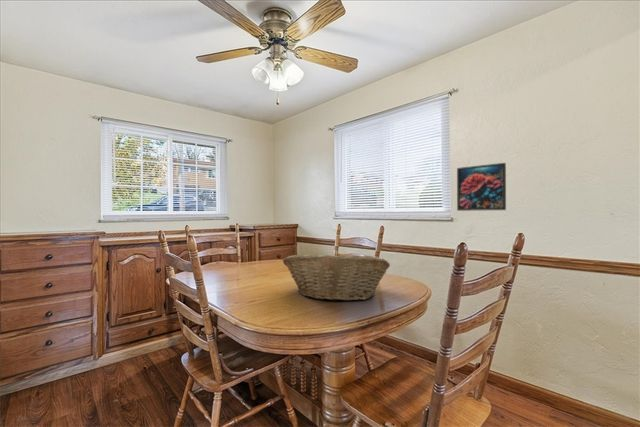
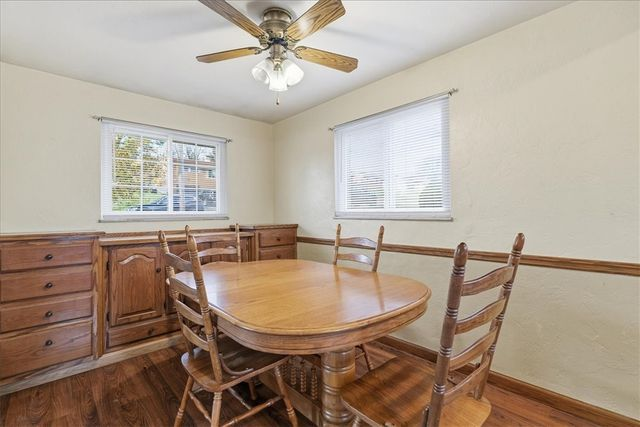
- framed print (480, 188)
- fruit basket (335, 271)
